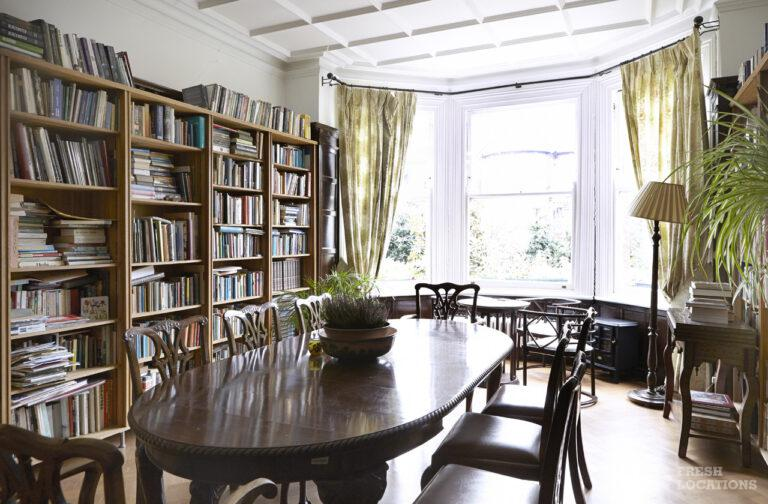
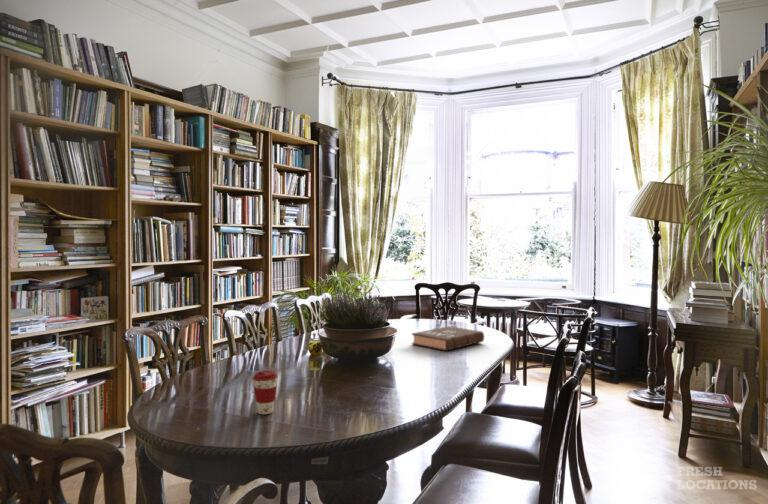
+ coffee cup (265, 392)
+ book (448, 338)
